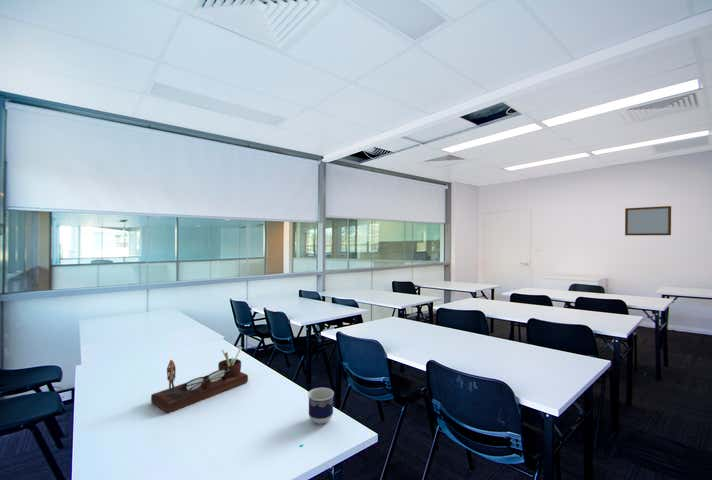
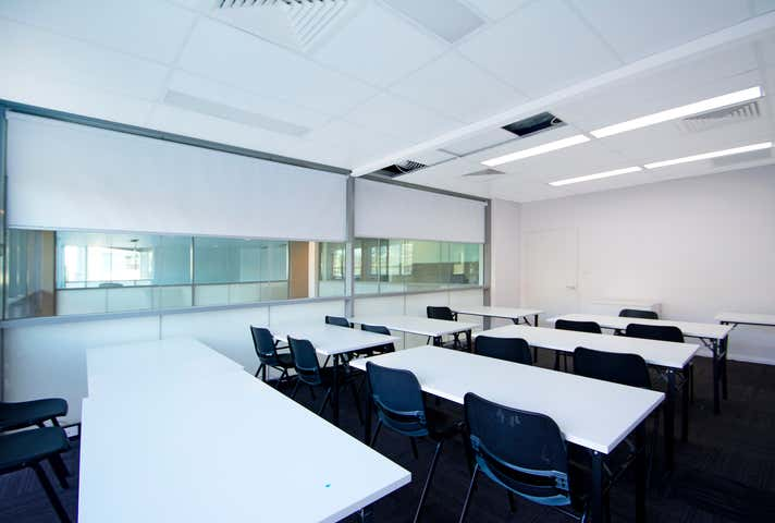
- writing board (647, 221)
- desk organizer (206, 375)
- cup (318, 405)
